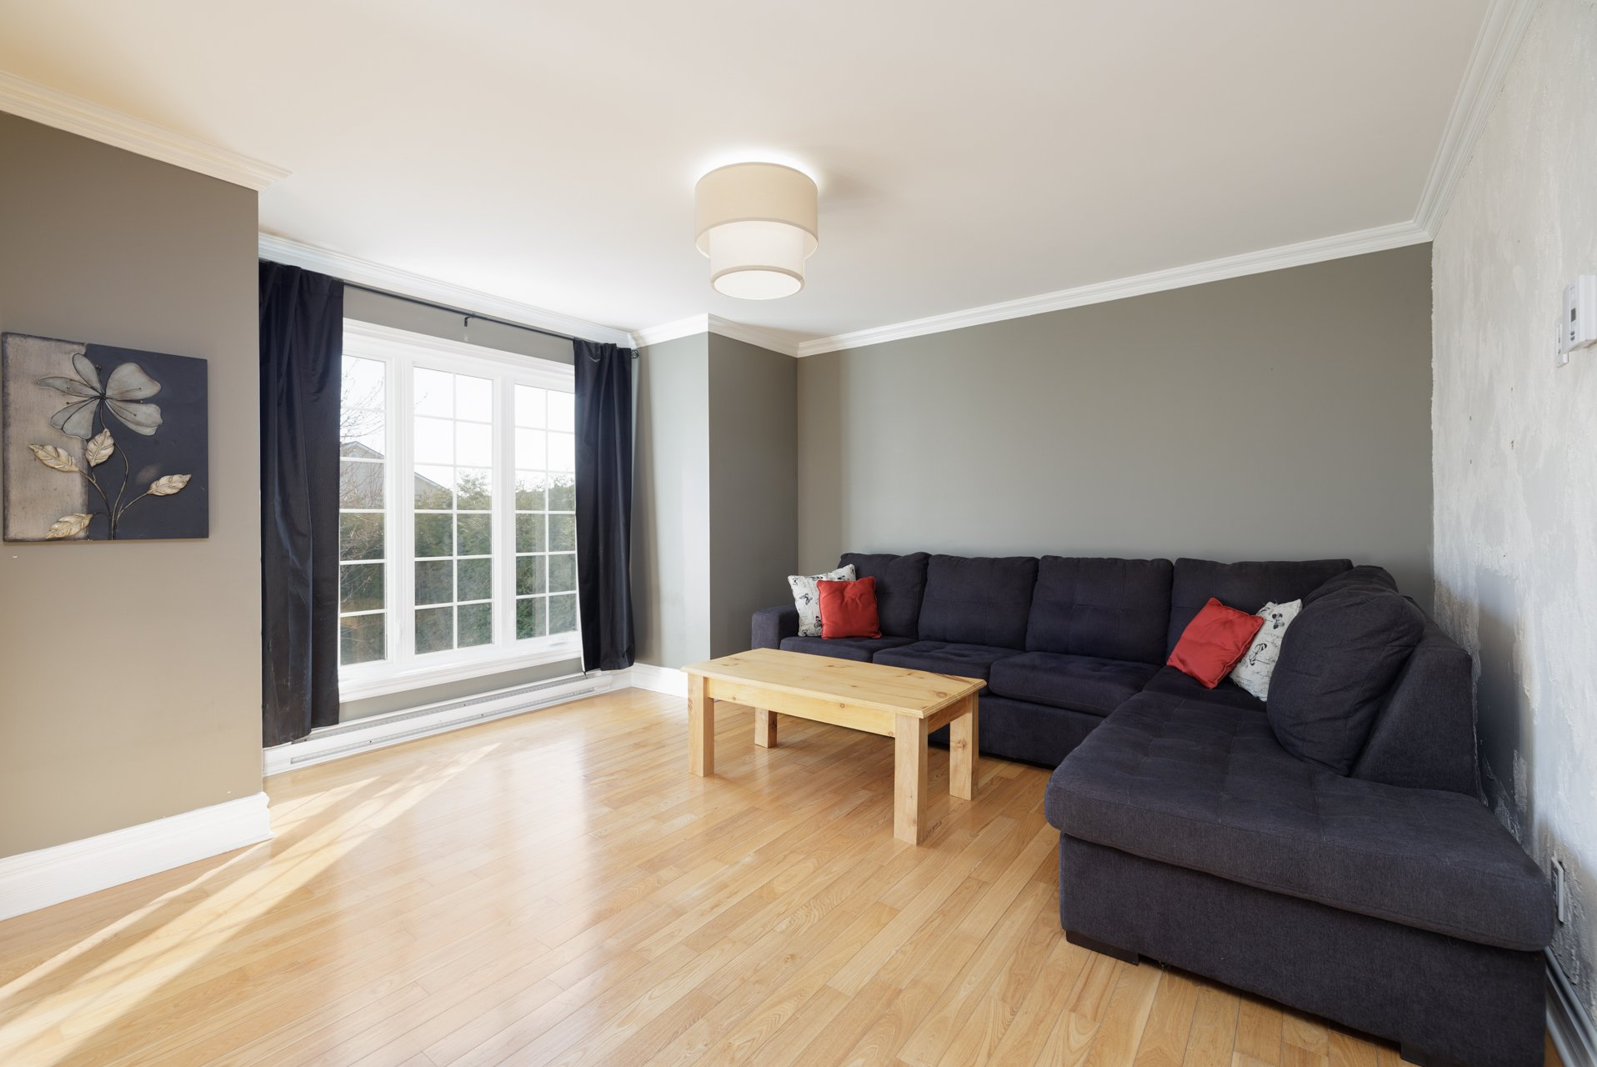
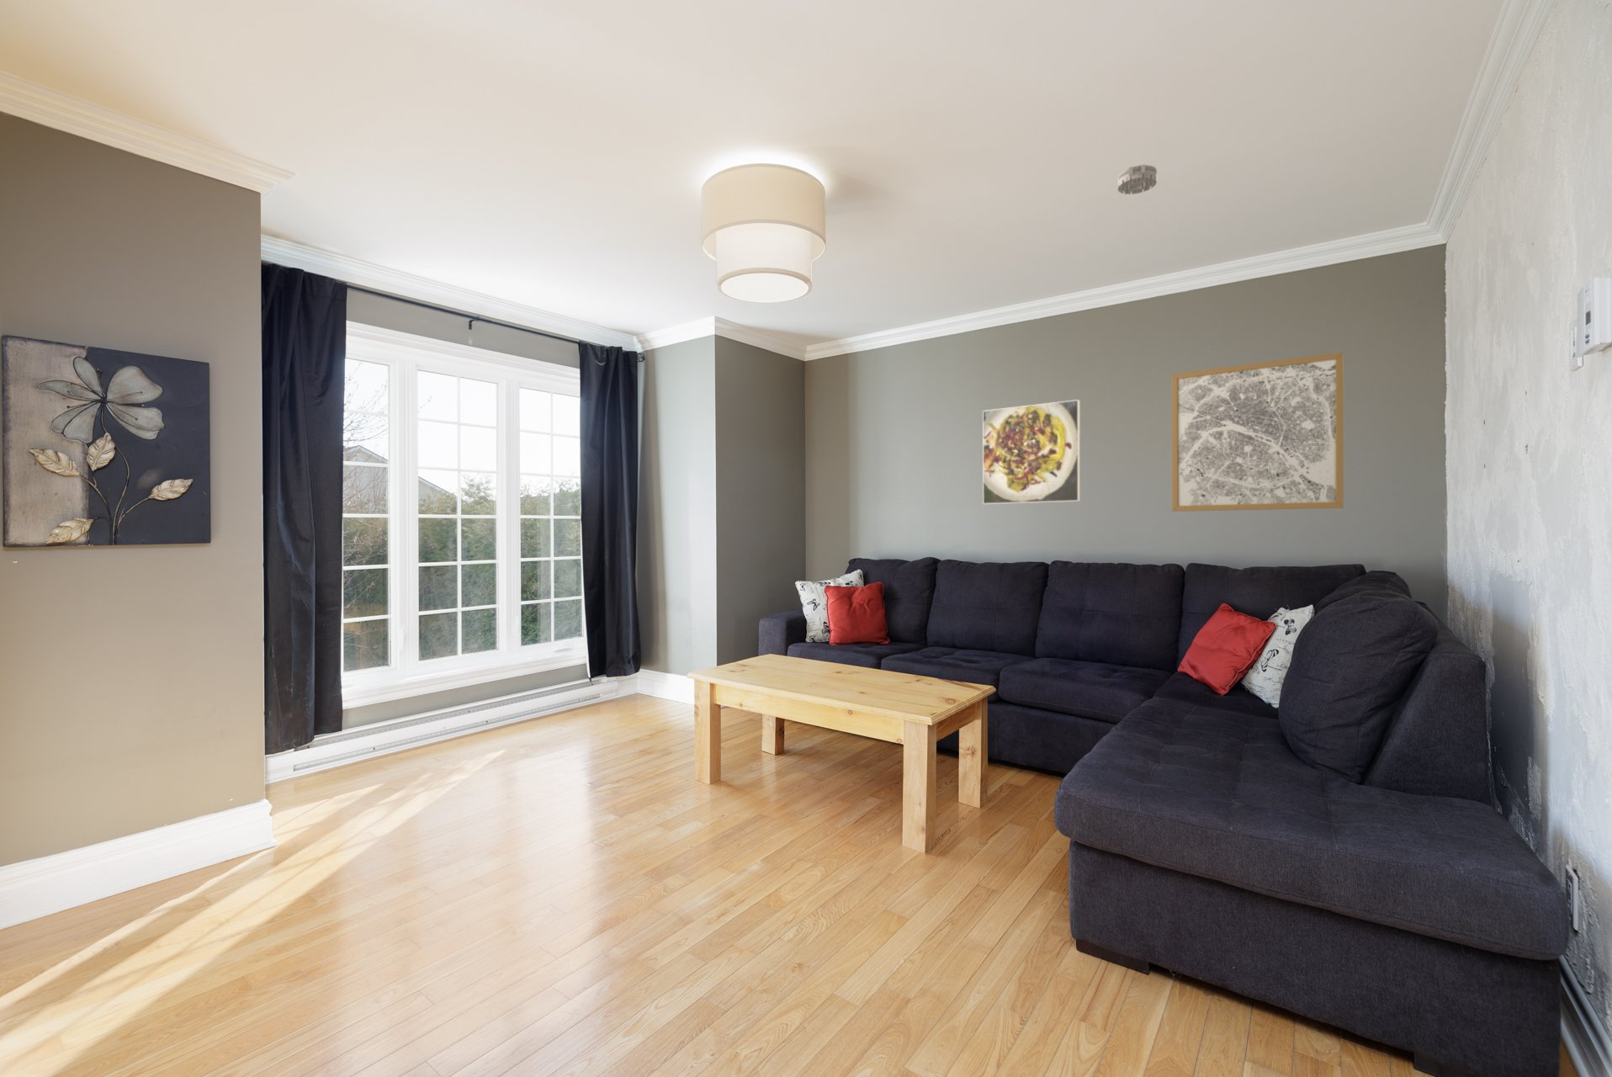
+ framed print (1029, 453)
+ wall art (1251, 436)
+ smoke detector (1137, 178)
